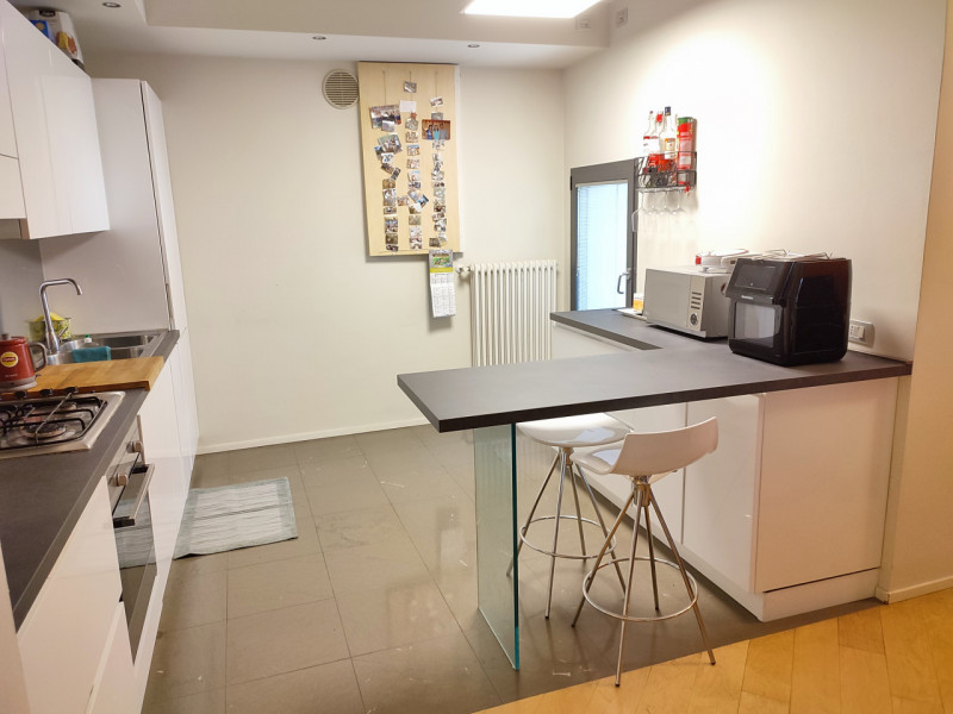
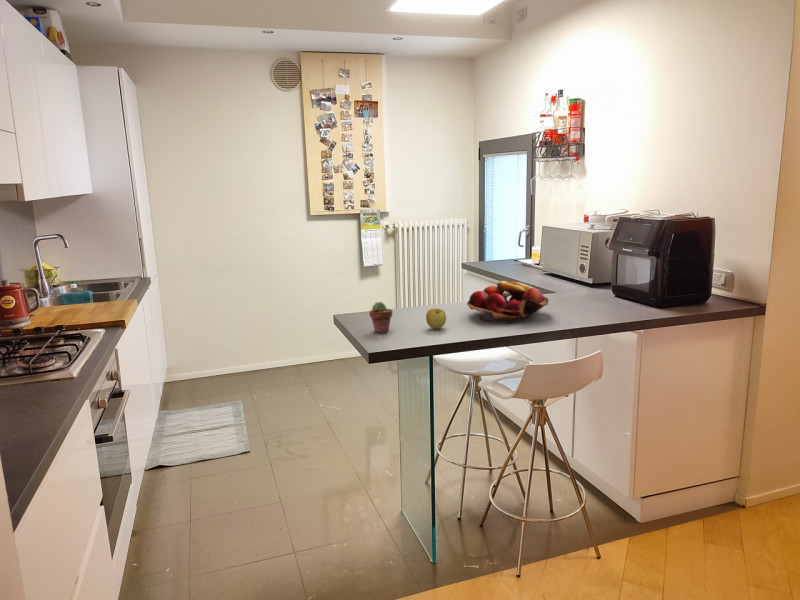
+ fruit basket (506, 299)
+ potted succulent (380, 316)
+ apple (436, 318)
